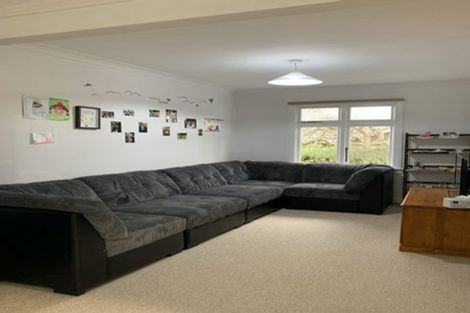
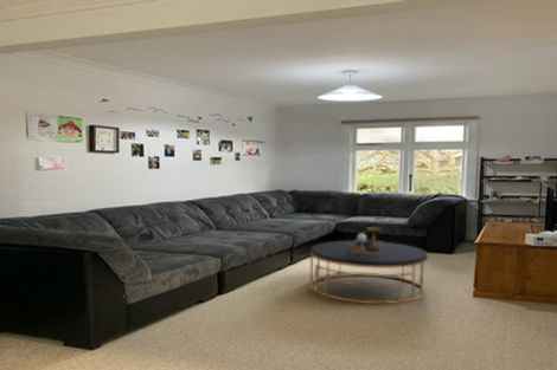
+ coffee table (367, 258)
